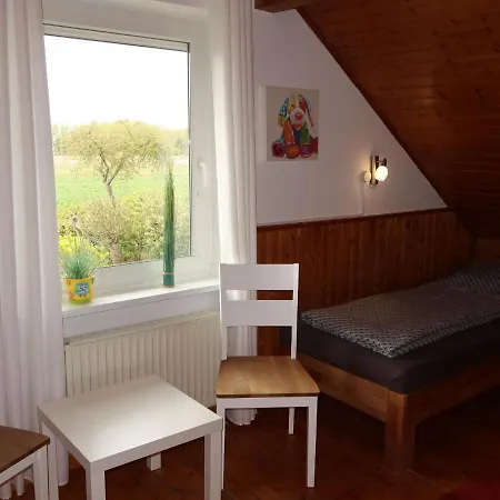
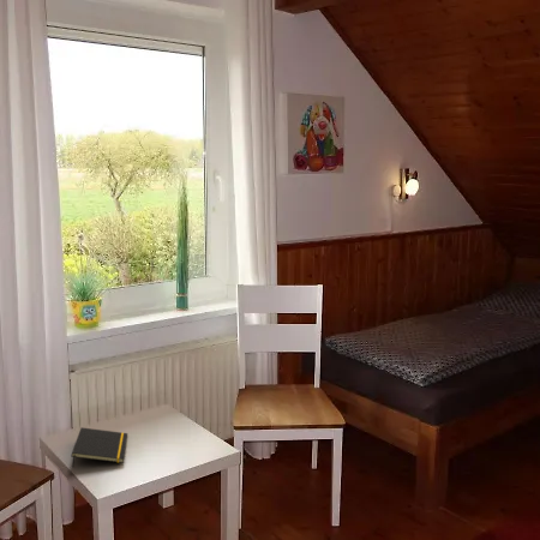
+ notepad (101, 444)
